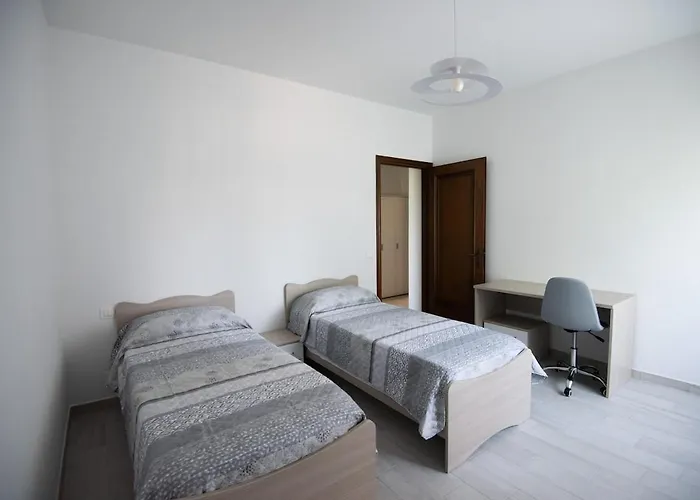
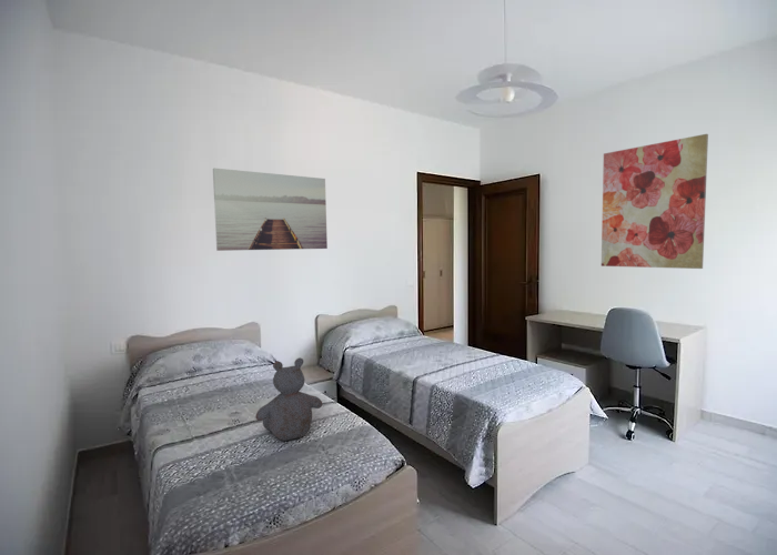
+ wall art (274, 212)
+ teddy bear (286, 395)
+ wall art (649, 206)
